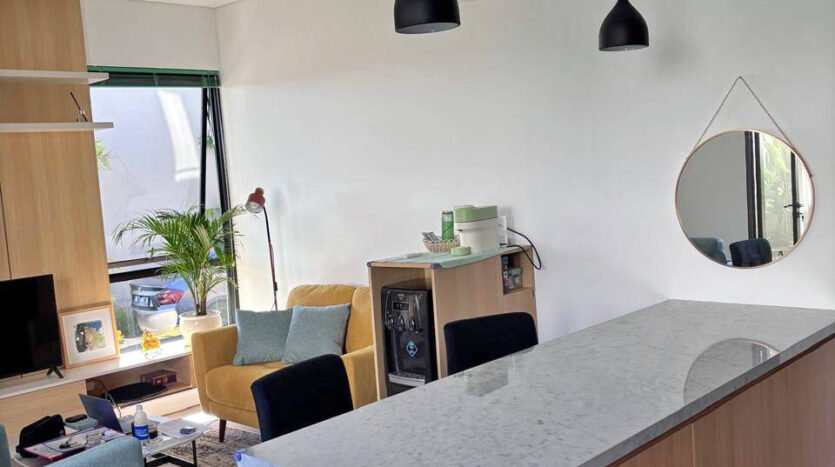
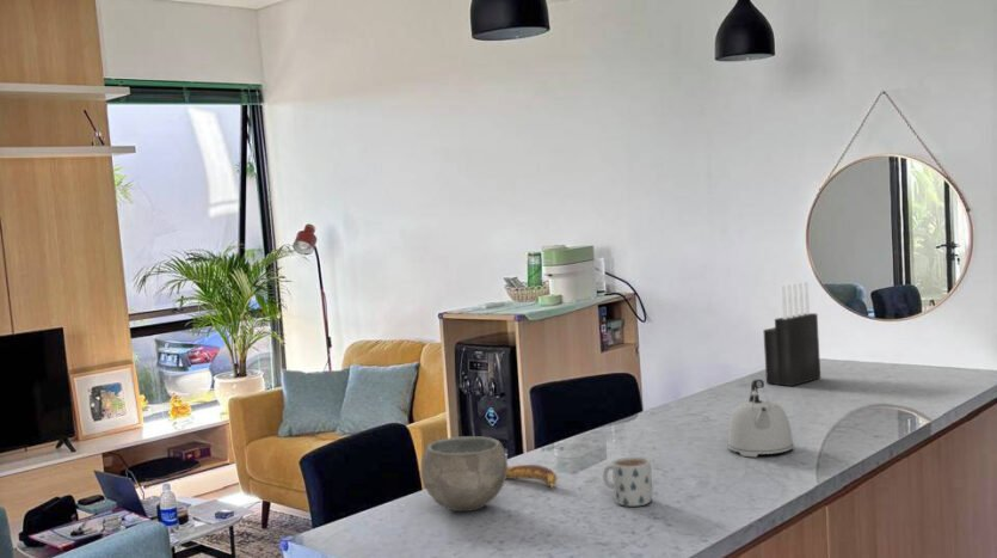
+ kettle (758, 413)
+ bowl (463, 476)
+ banana (528, 473)
+ knife block (788, 332)
+ mug (626, 480)
